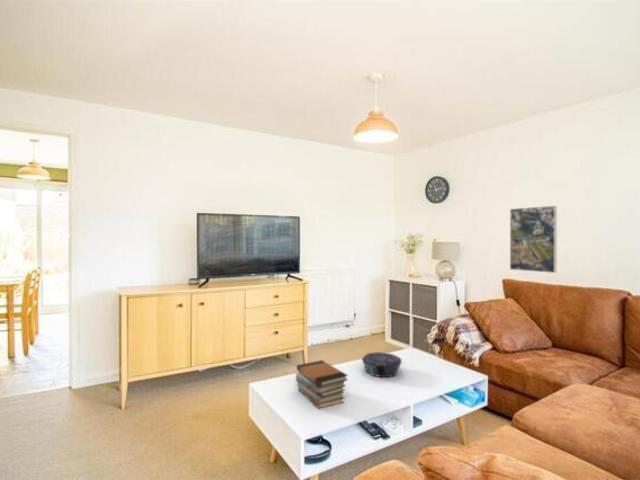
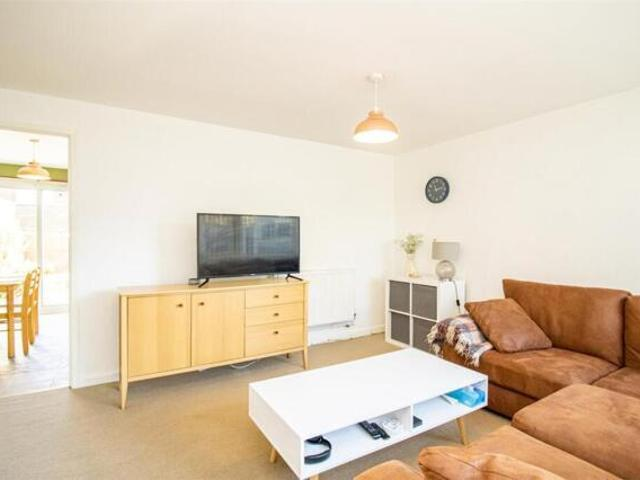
- book stack (320, 382)
- decorative bowl (381, 365)
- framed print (532, 239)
